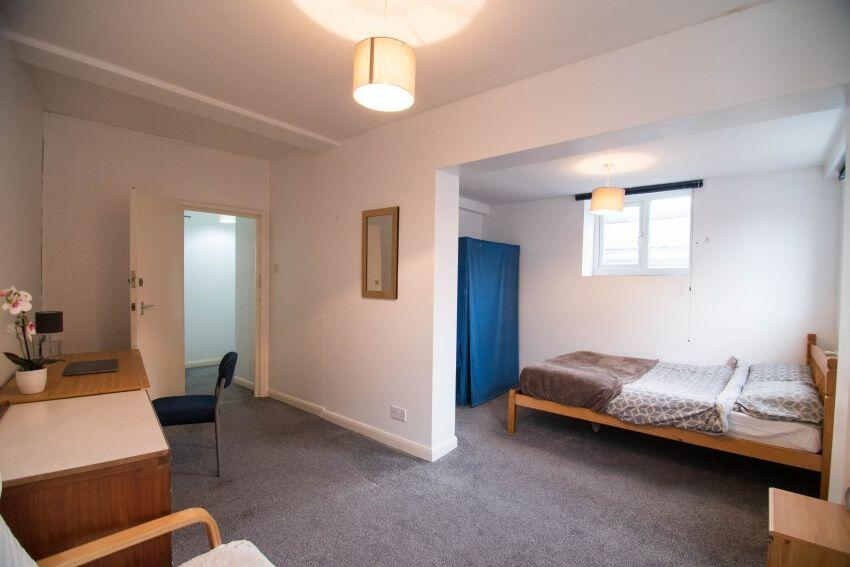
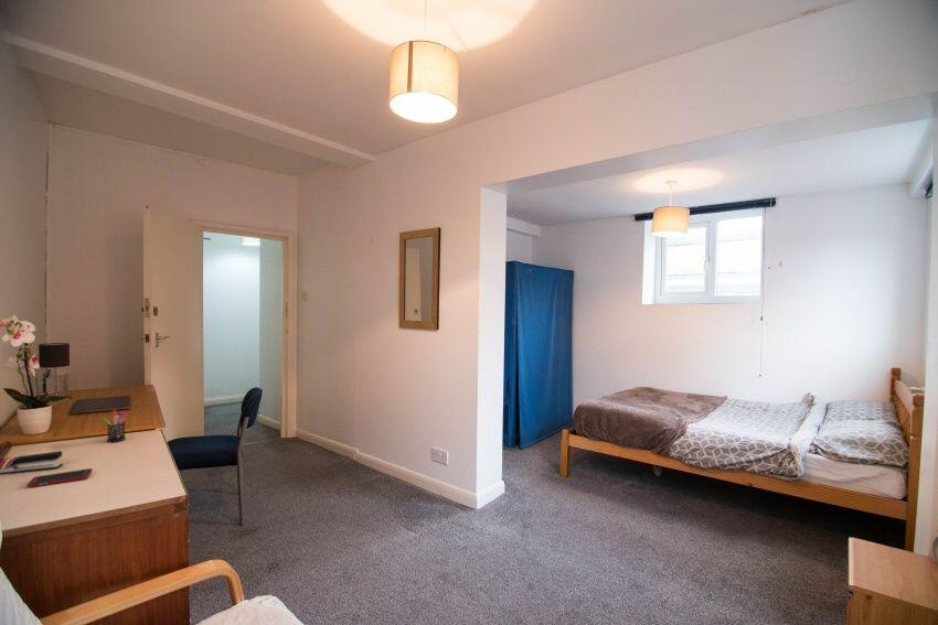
+ pen holder (114, 425)
+ stapler (25, 462)
+ cell phone (61, 477)
